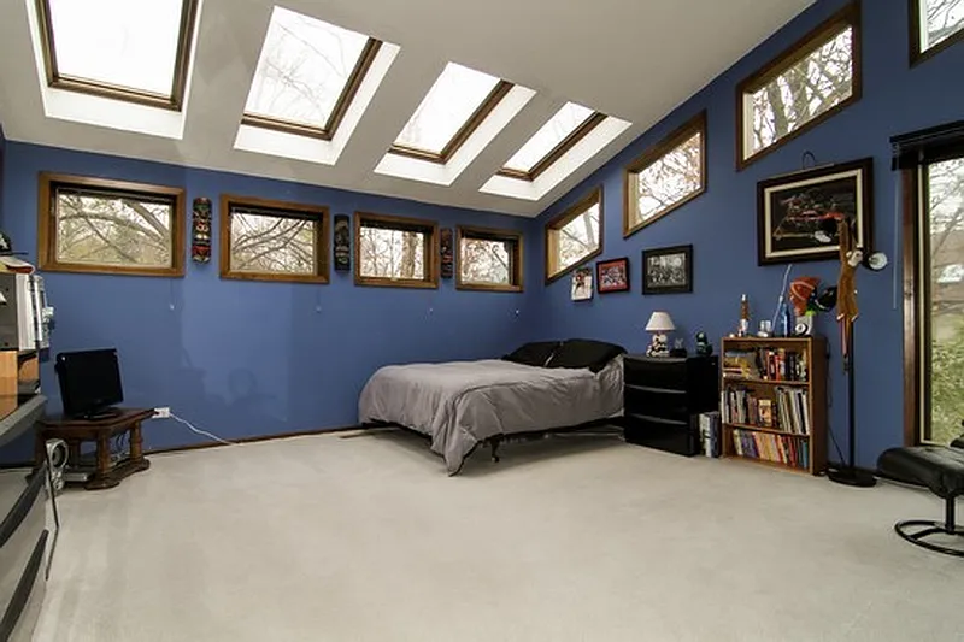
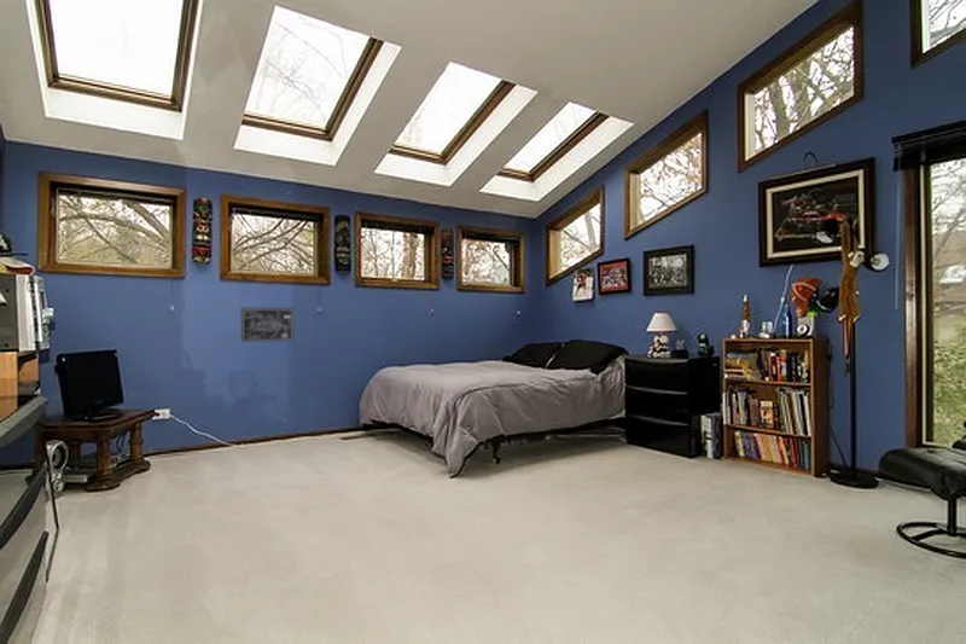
+ wall art (267, 324)
